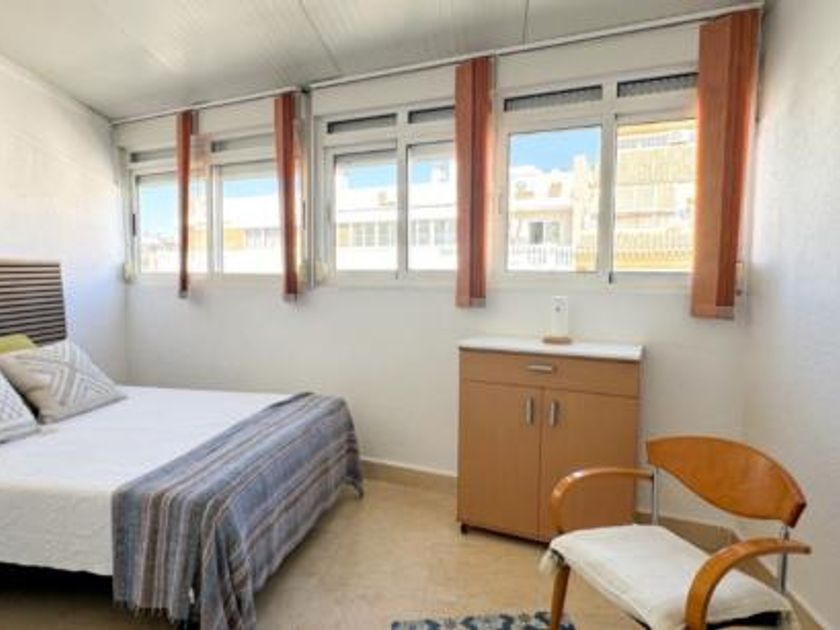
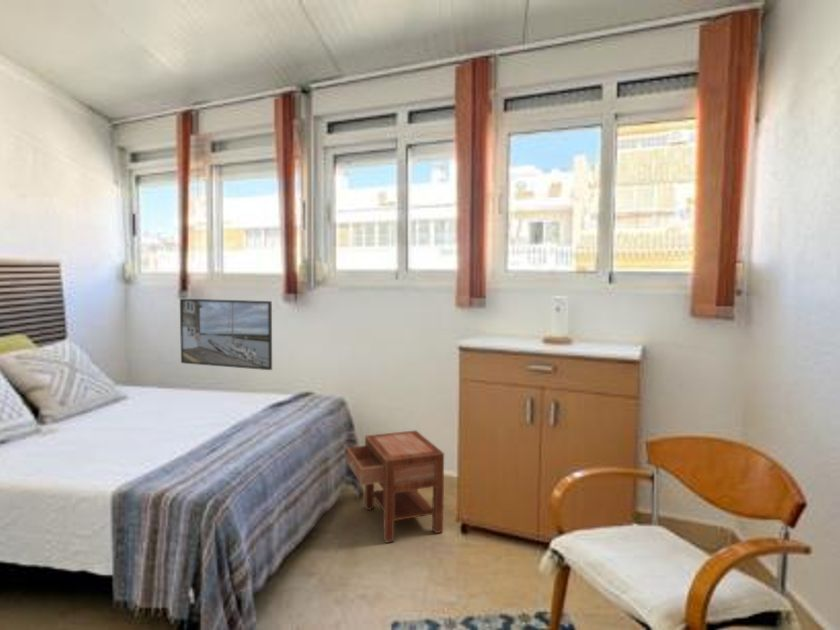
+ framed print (224, 333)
+ nightstand (396, 482)
